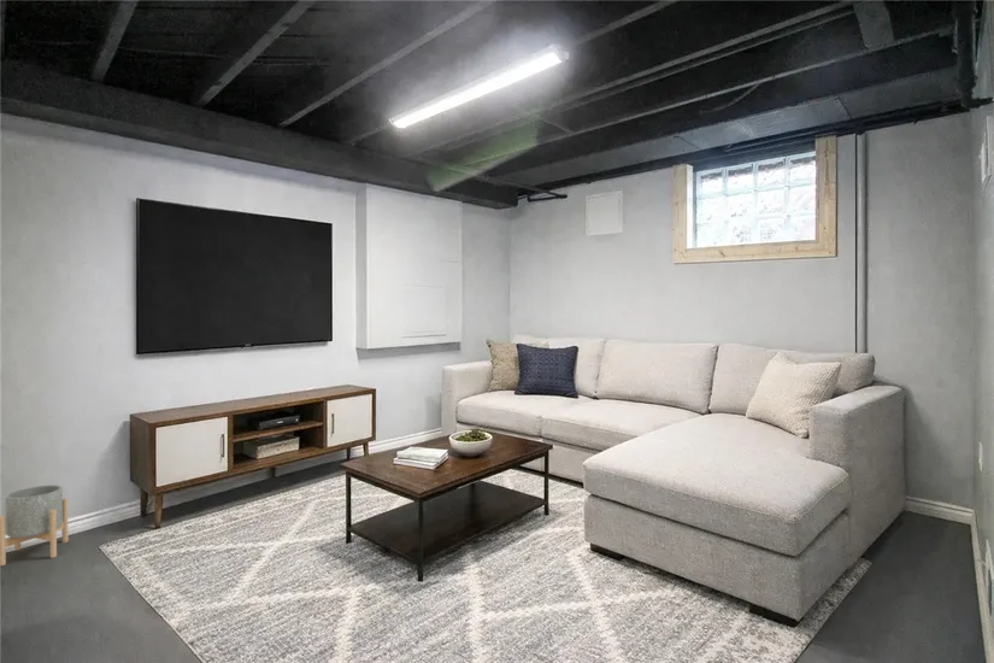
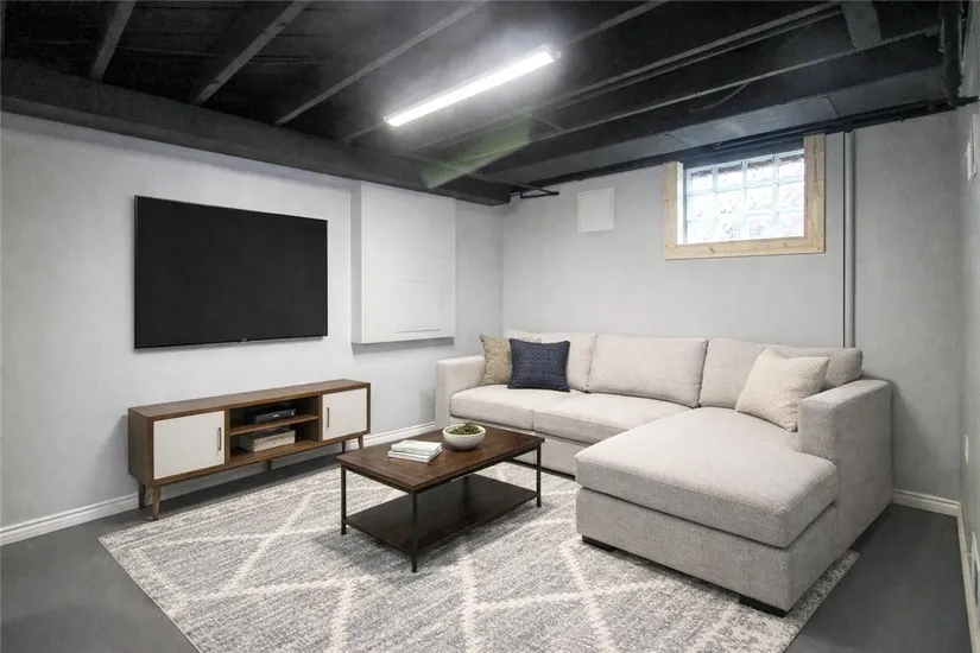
- planter (35, 522)
